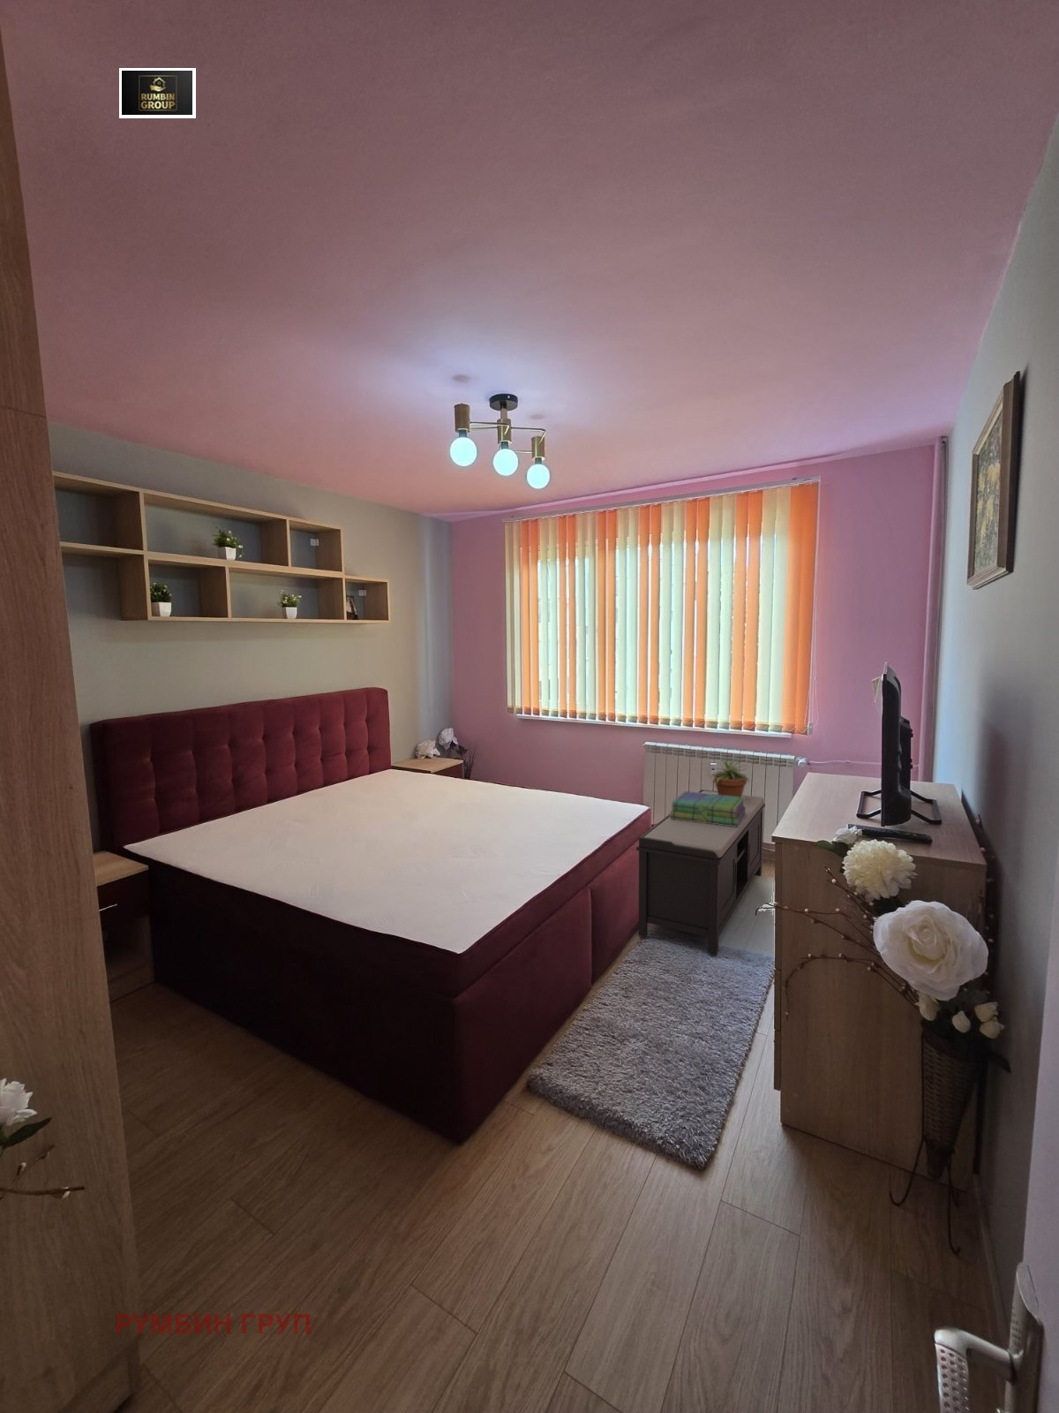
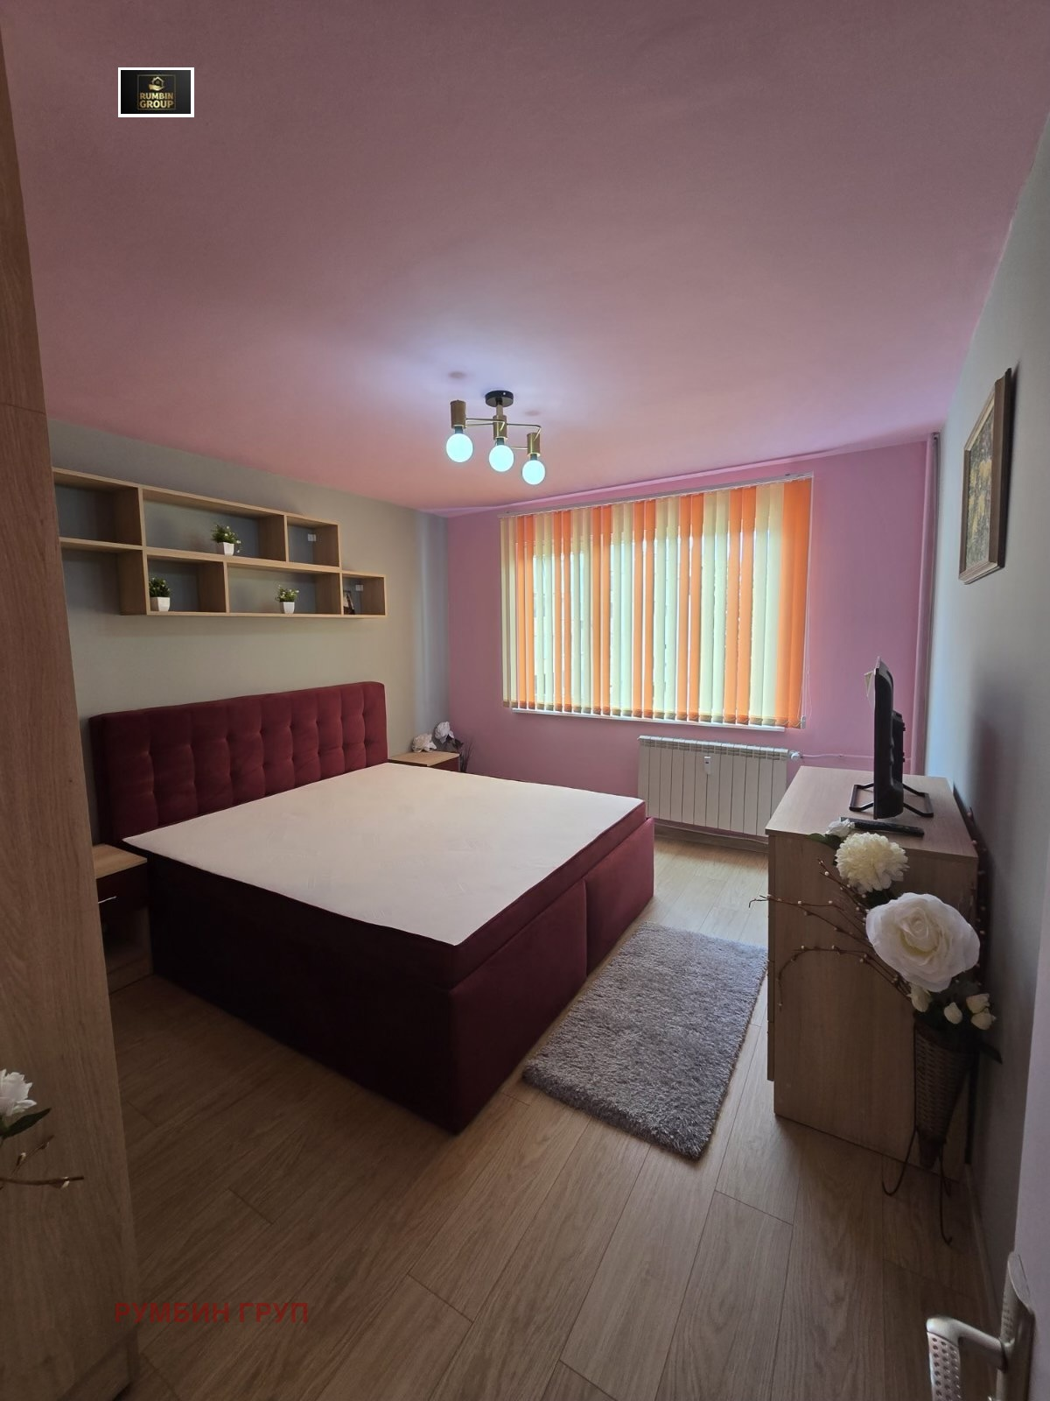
- potted plant (728, 777)
- stack of books (709, 807)
- bench (706, 858)
